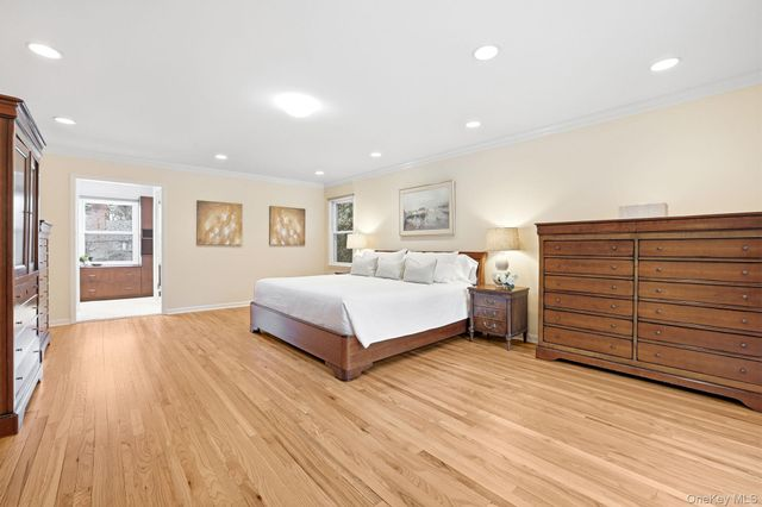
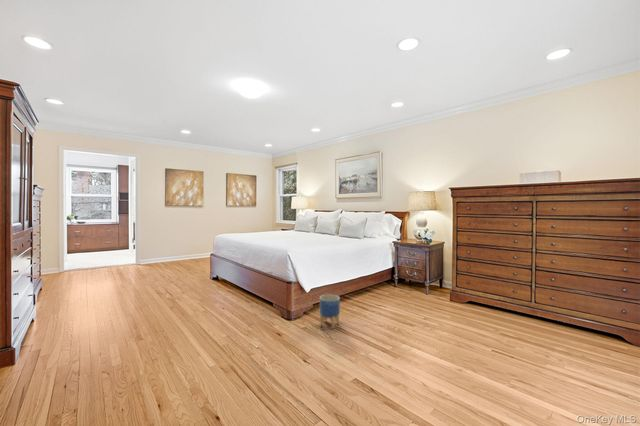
+ planter (329, 311)
